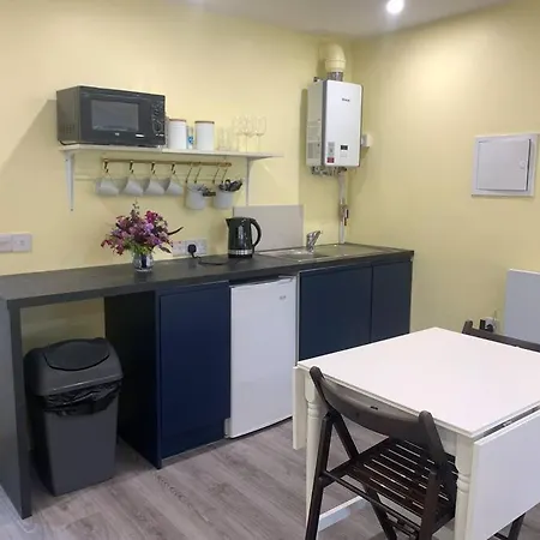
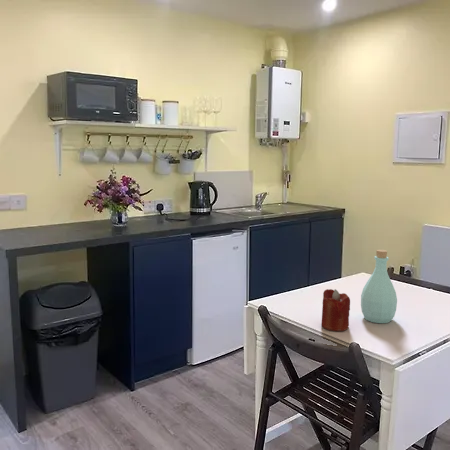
+ candle (335, 308)
+ bottle (379, 285)
